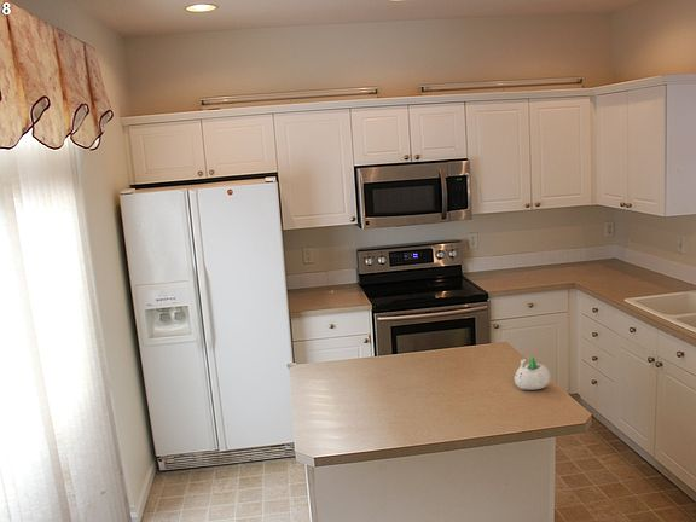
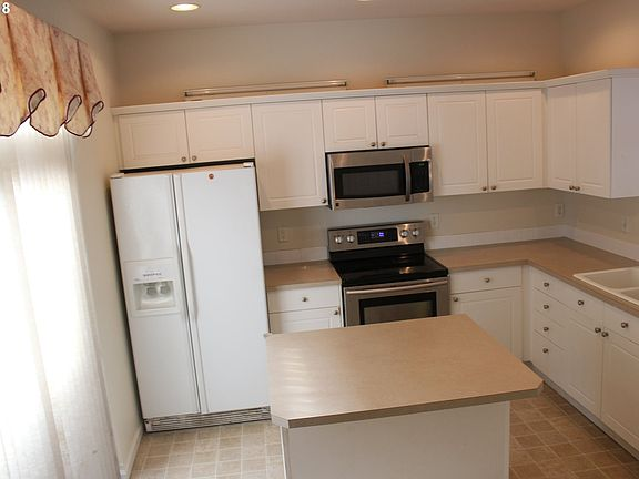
- succulent planter (532, 372)
